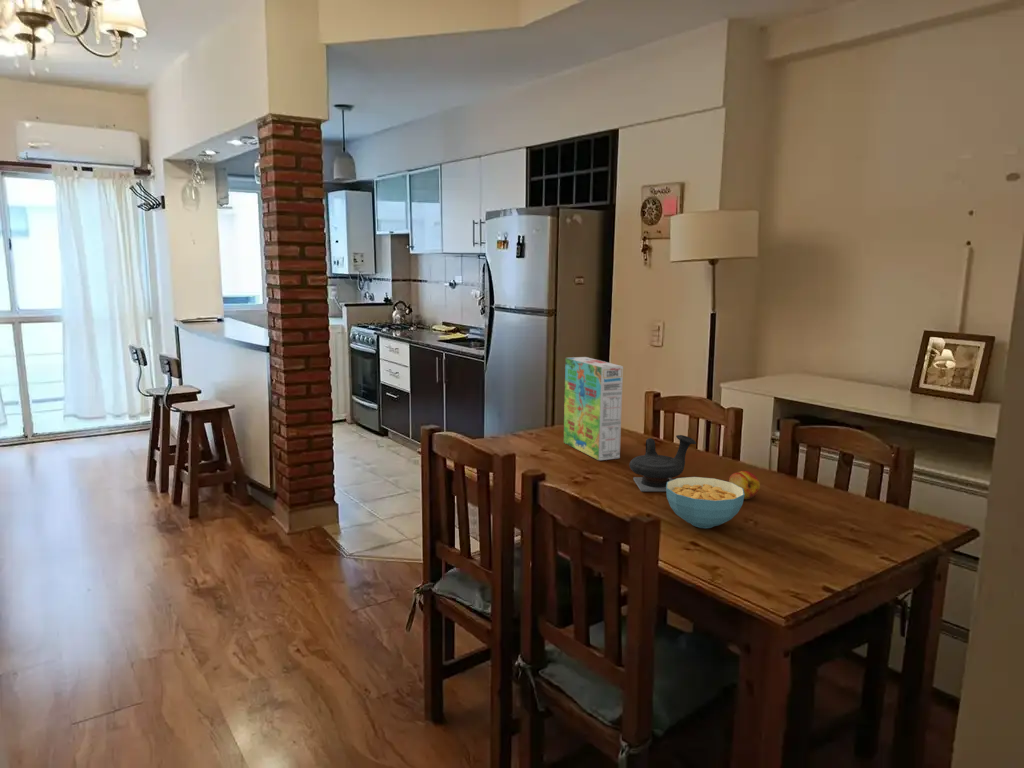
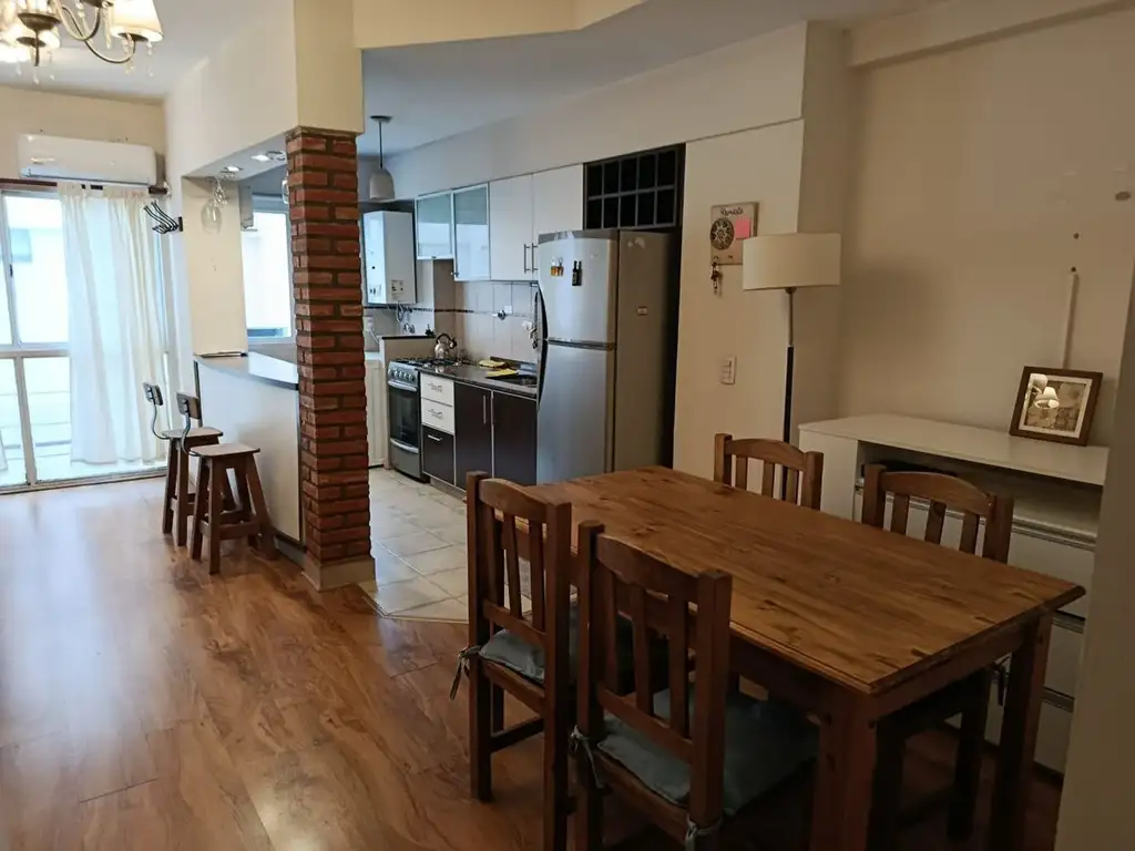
- fruit (744, 484)
- cereal bowl (703, 506)
- teapot (660, 458)
- cereal box (591, 406)
